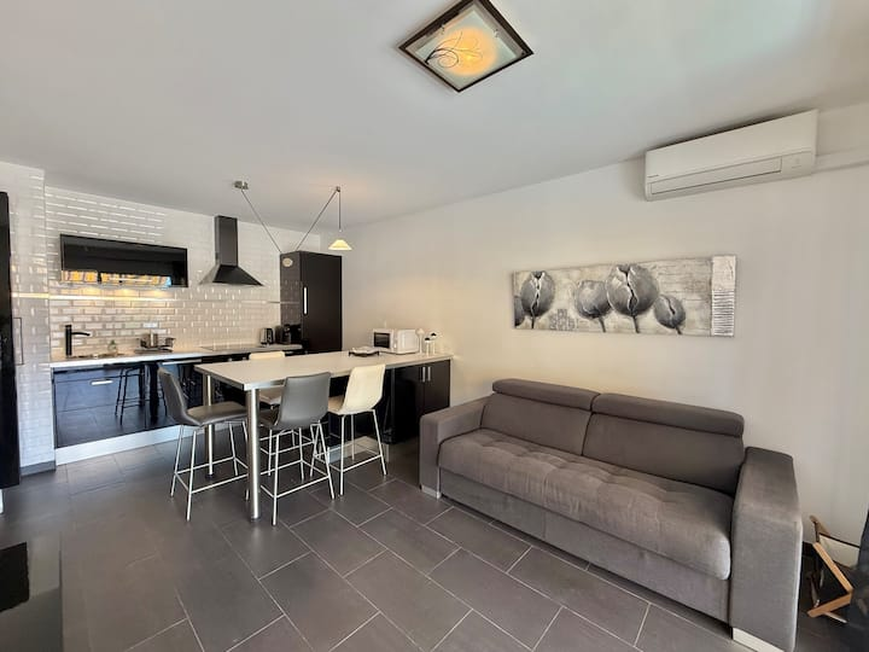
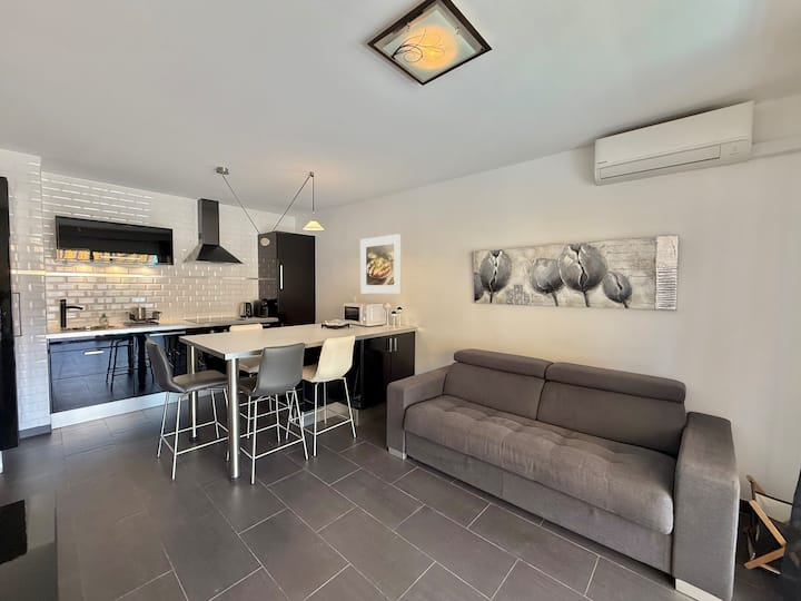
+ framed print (379, 265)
